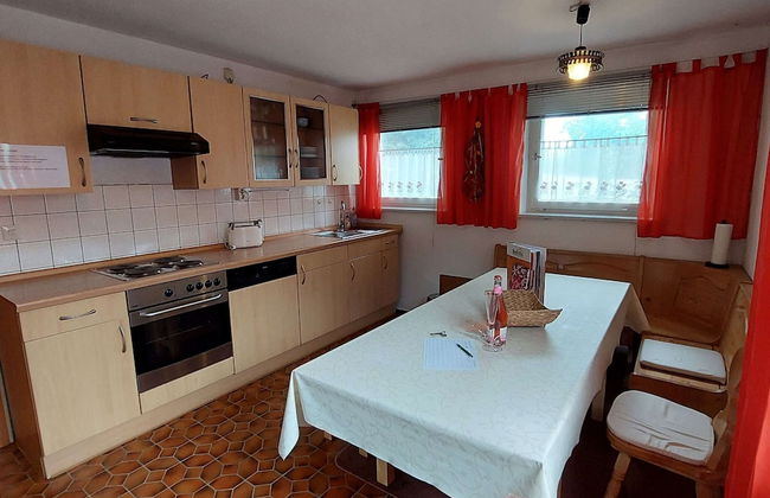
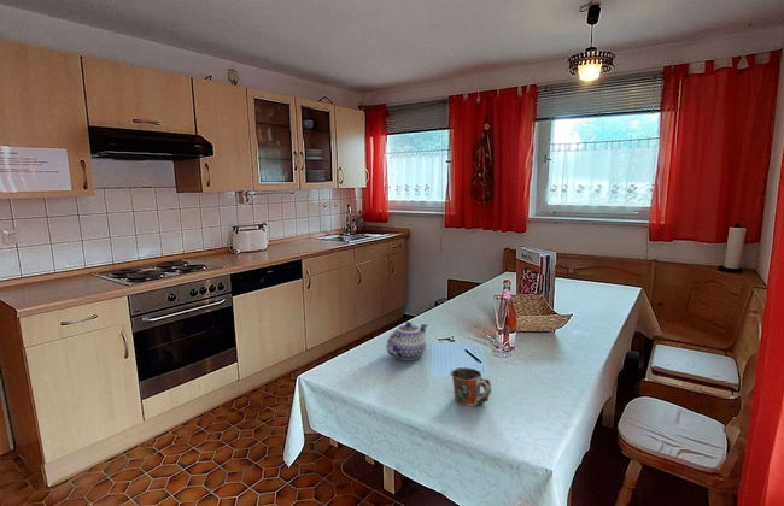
+ teapot (408, 339)
+ mug (470, 387)
